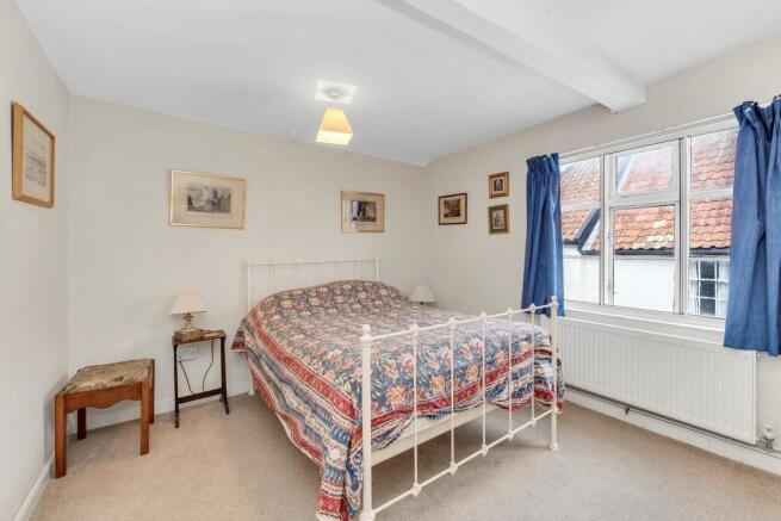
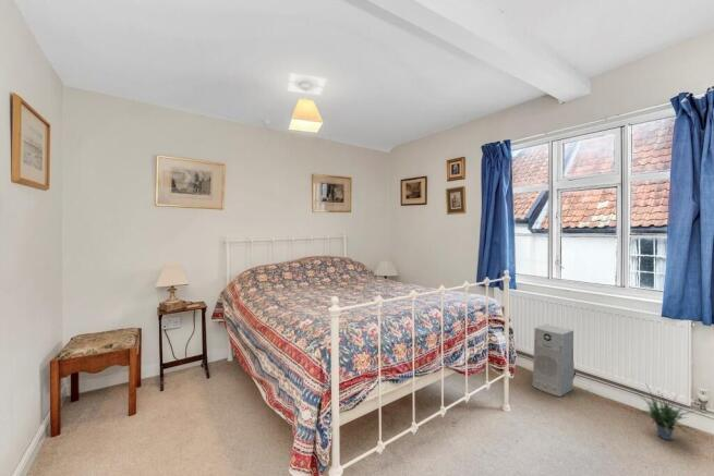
+ air purifier (553, 357)
+ potted plant (665, 412)
